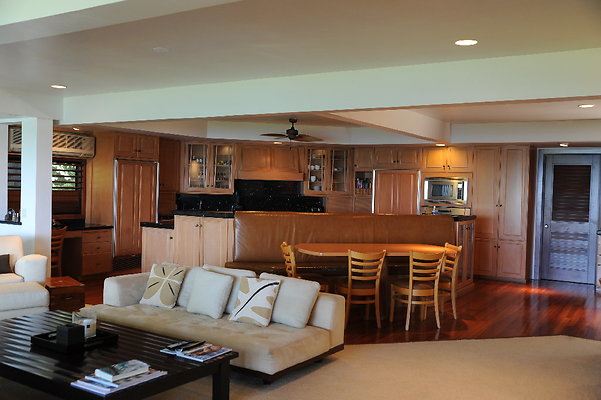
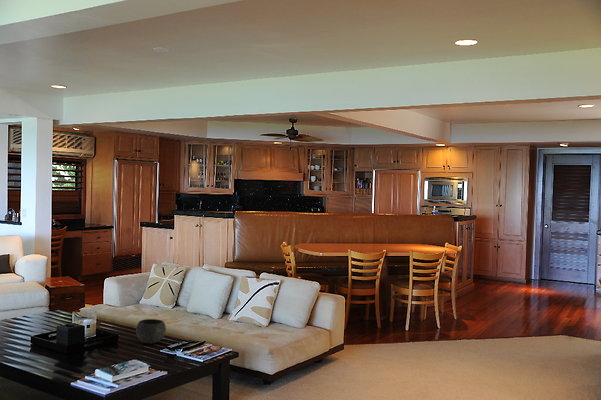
+ bowl (150, 332)
